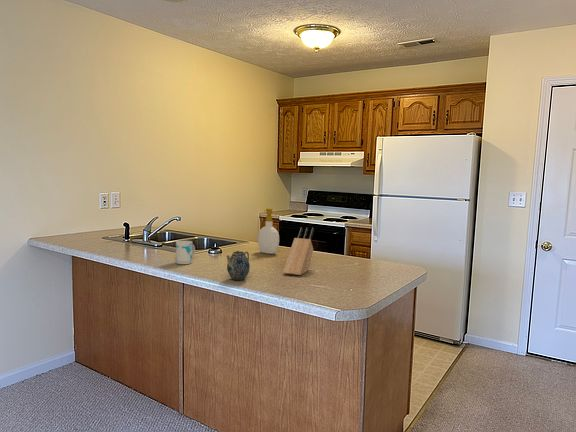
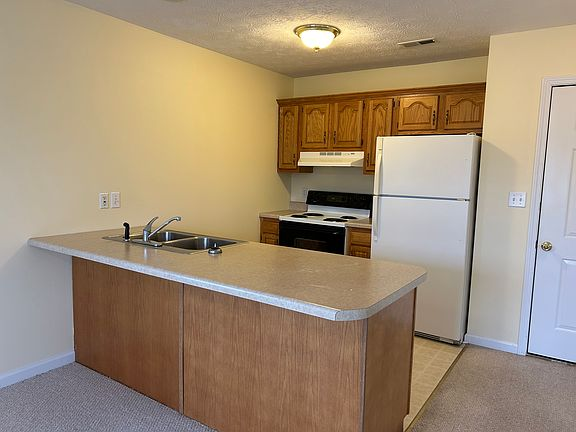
- soap bottle (268, 230)
- teapot (237, 264)
- knife block (300, 249)
- mug (186, 251)
